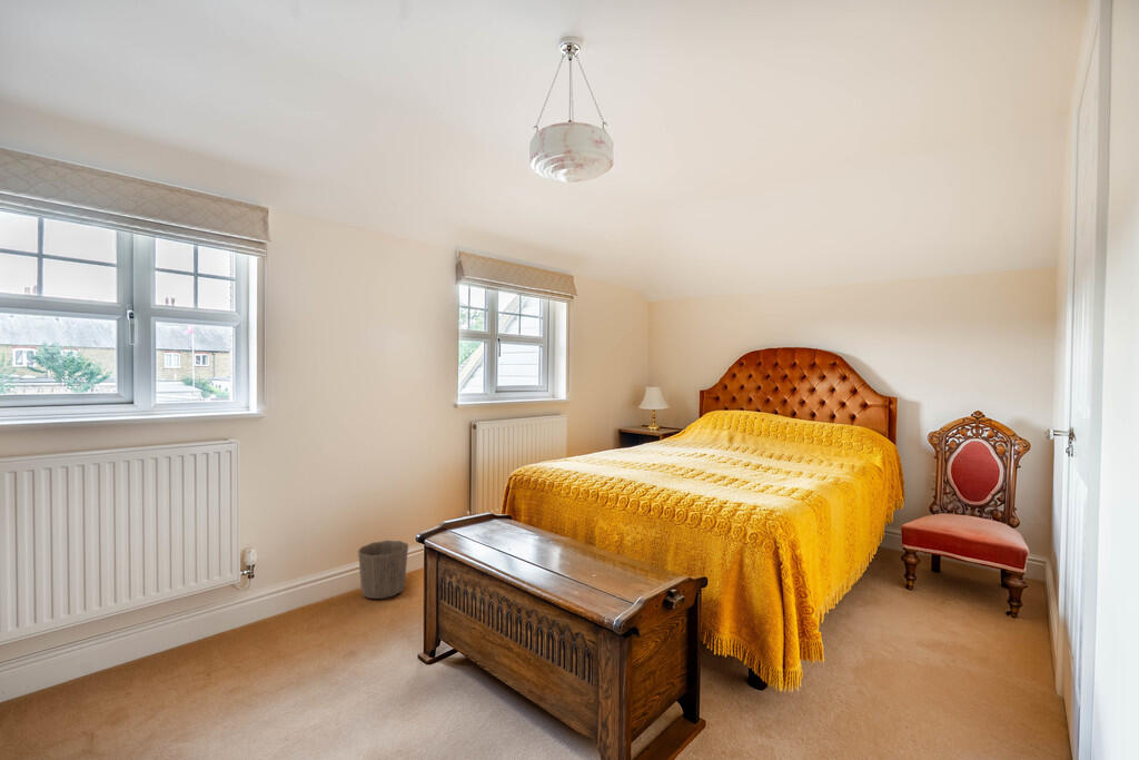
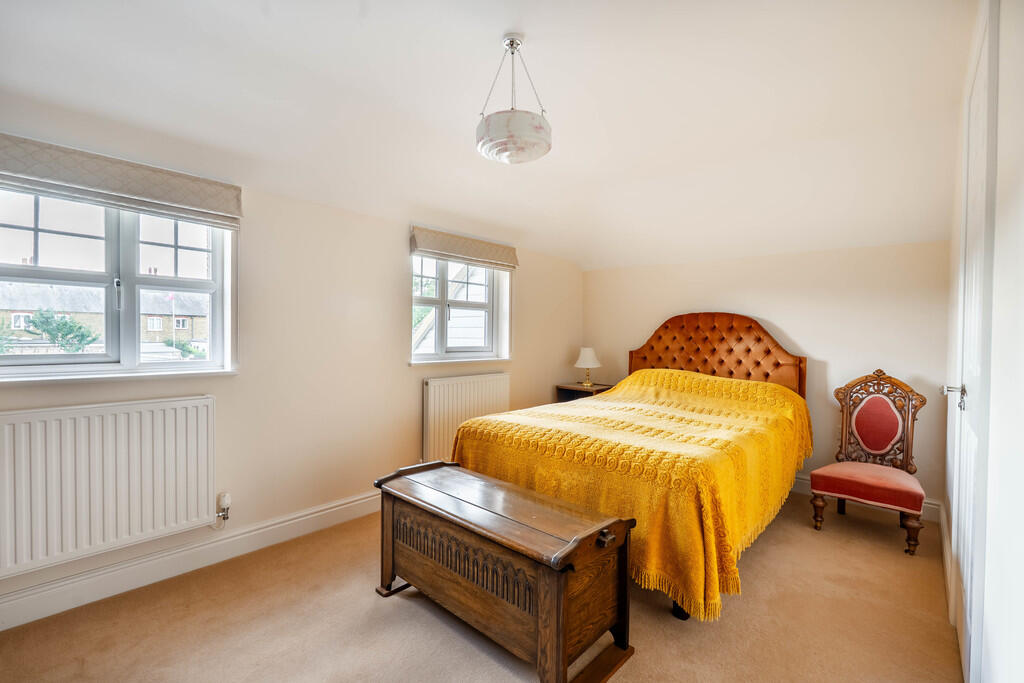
- waste basket (383, 570)
